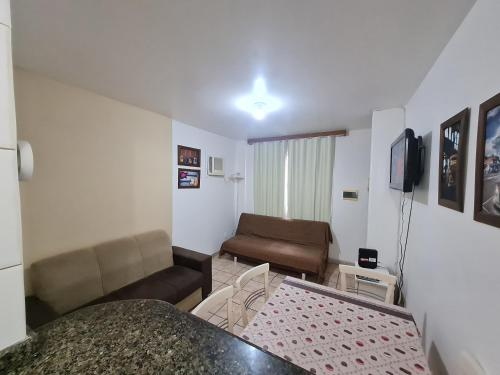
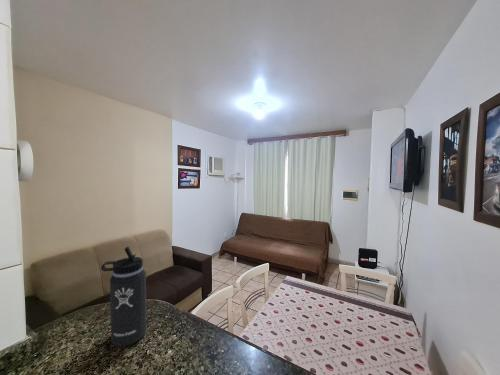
+ thermos bottle (124, 291)
